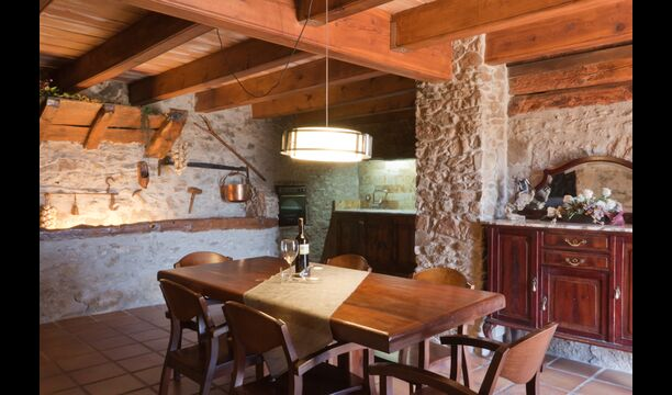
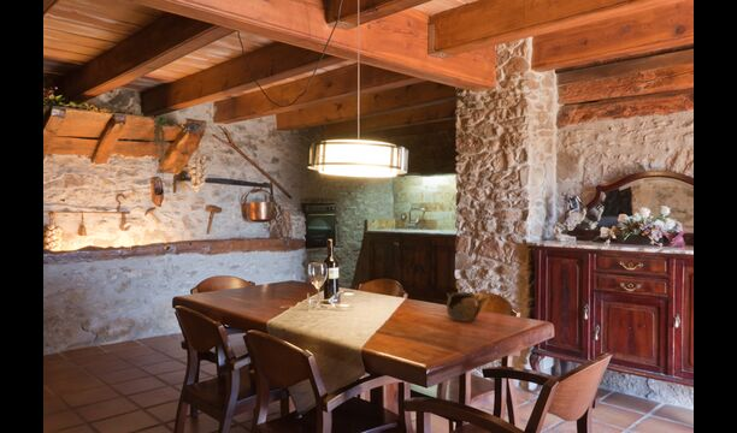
+ teapot (466, 307)
